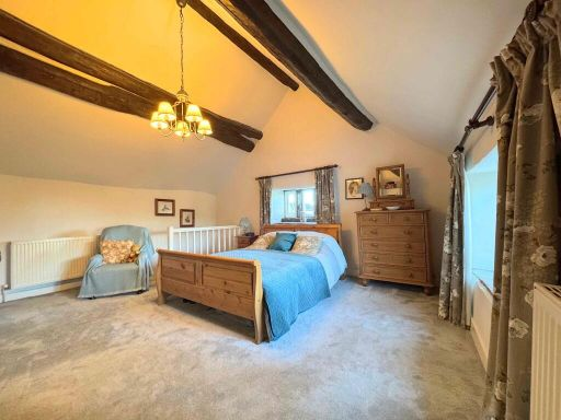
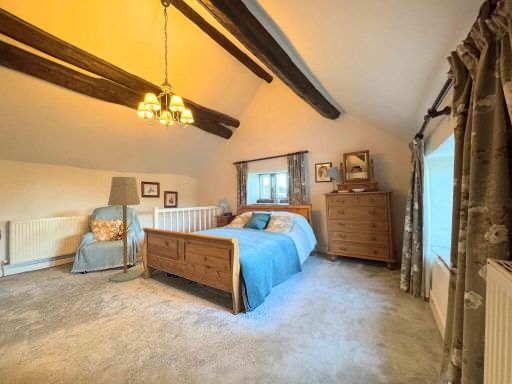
+ floor lamp (124, 227)
